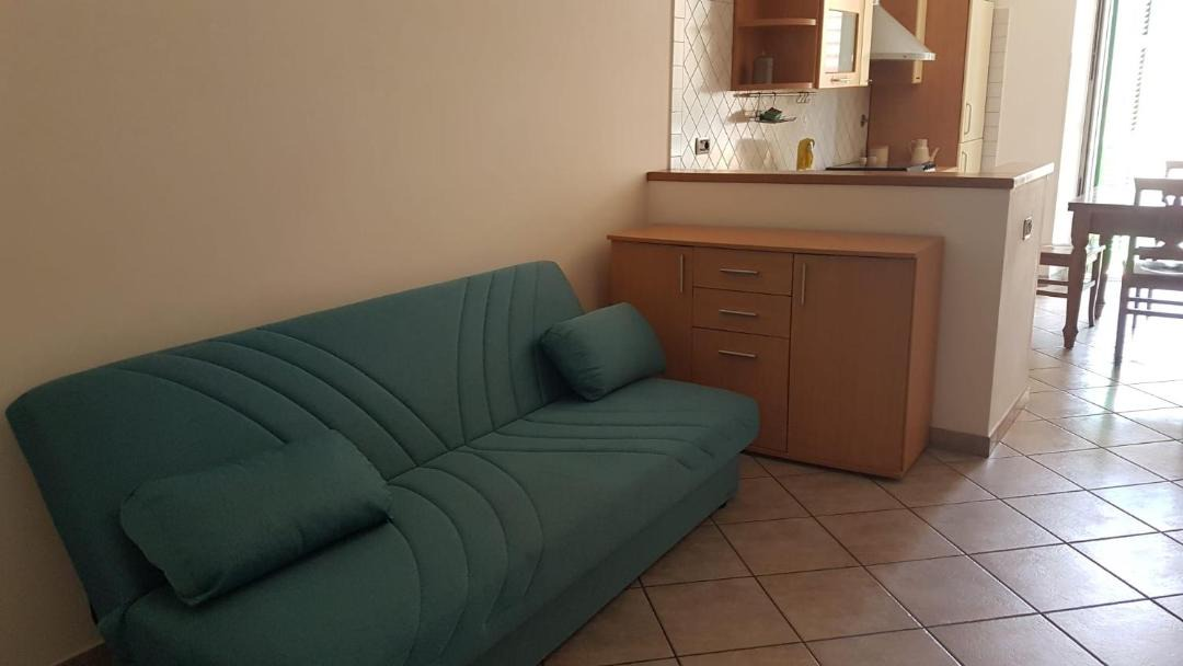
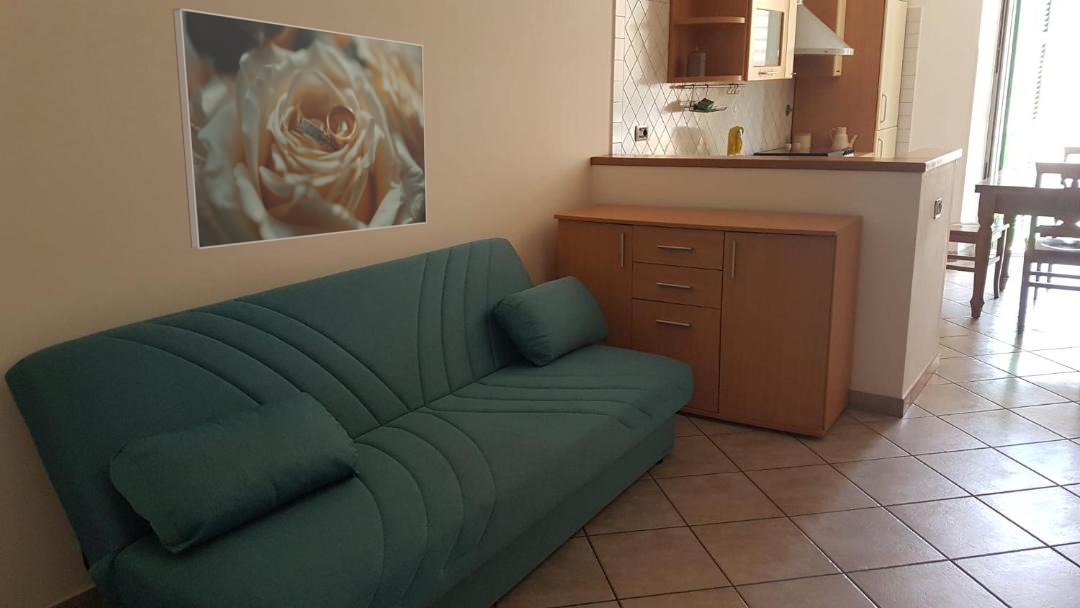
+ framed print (321, 134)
